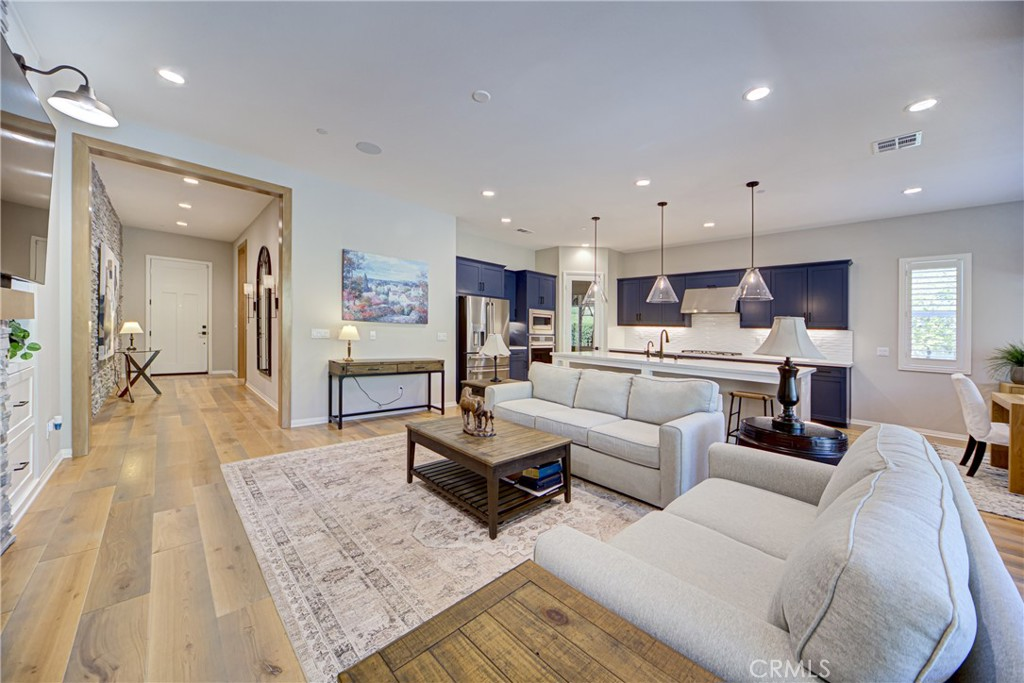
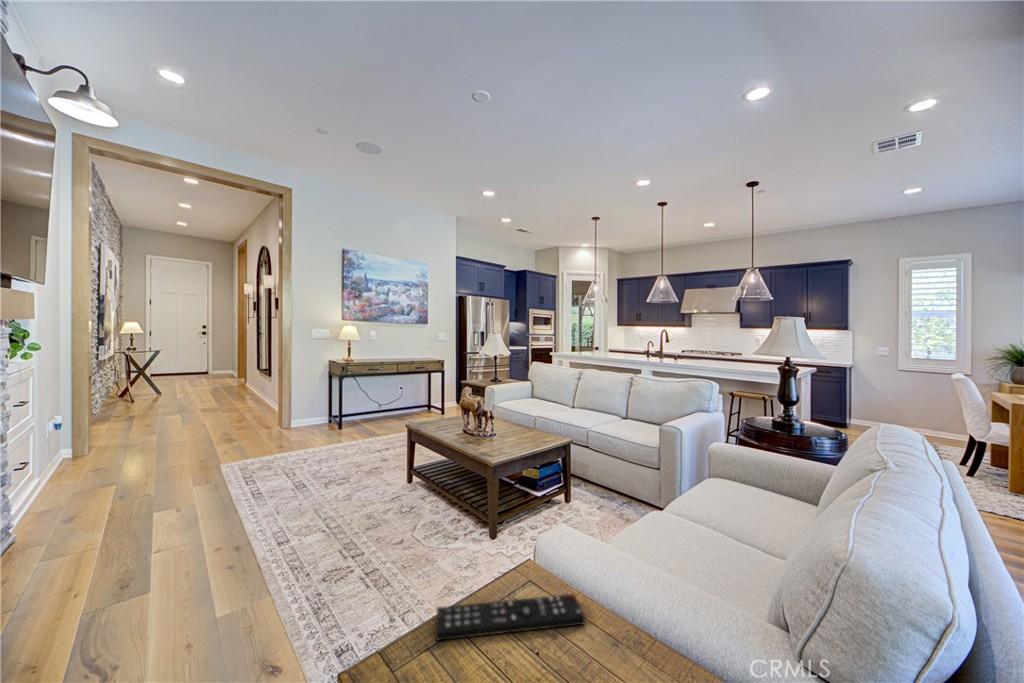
+ remote control (510, 614)
